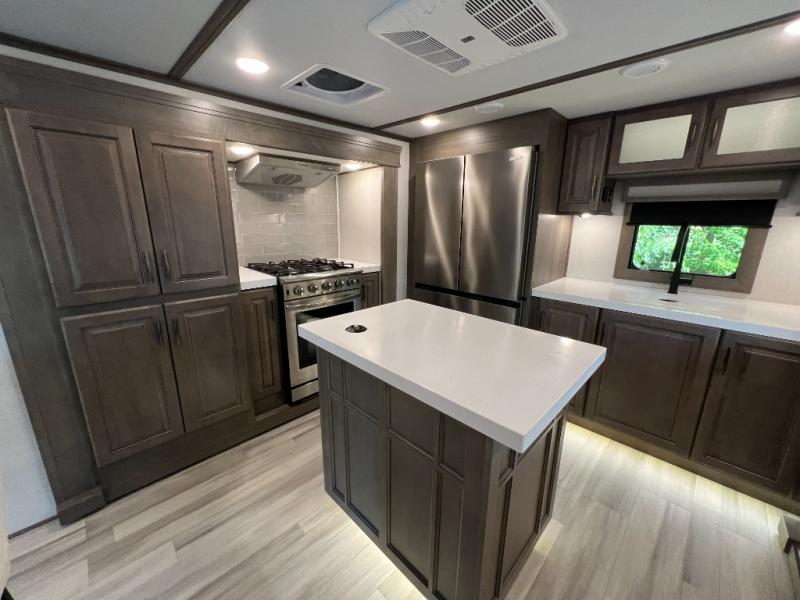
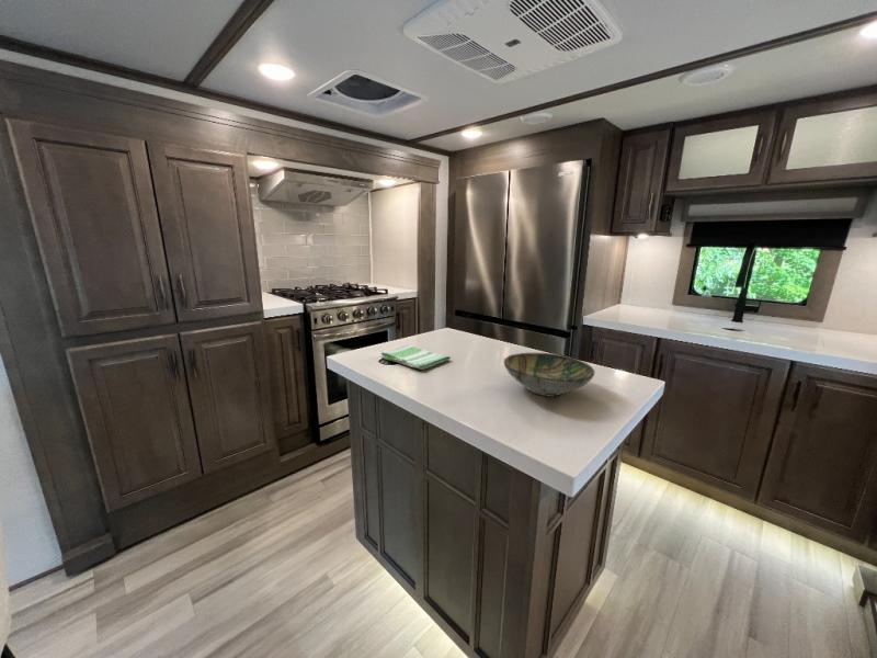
+ bowl (546, 376)
+ dish towel (414, 355)
